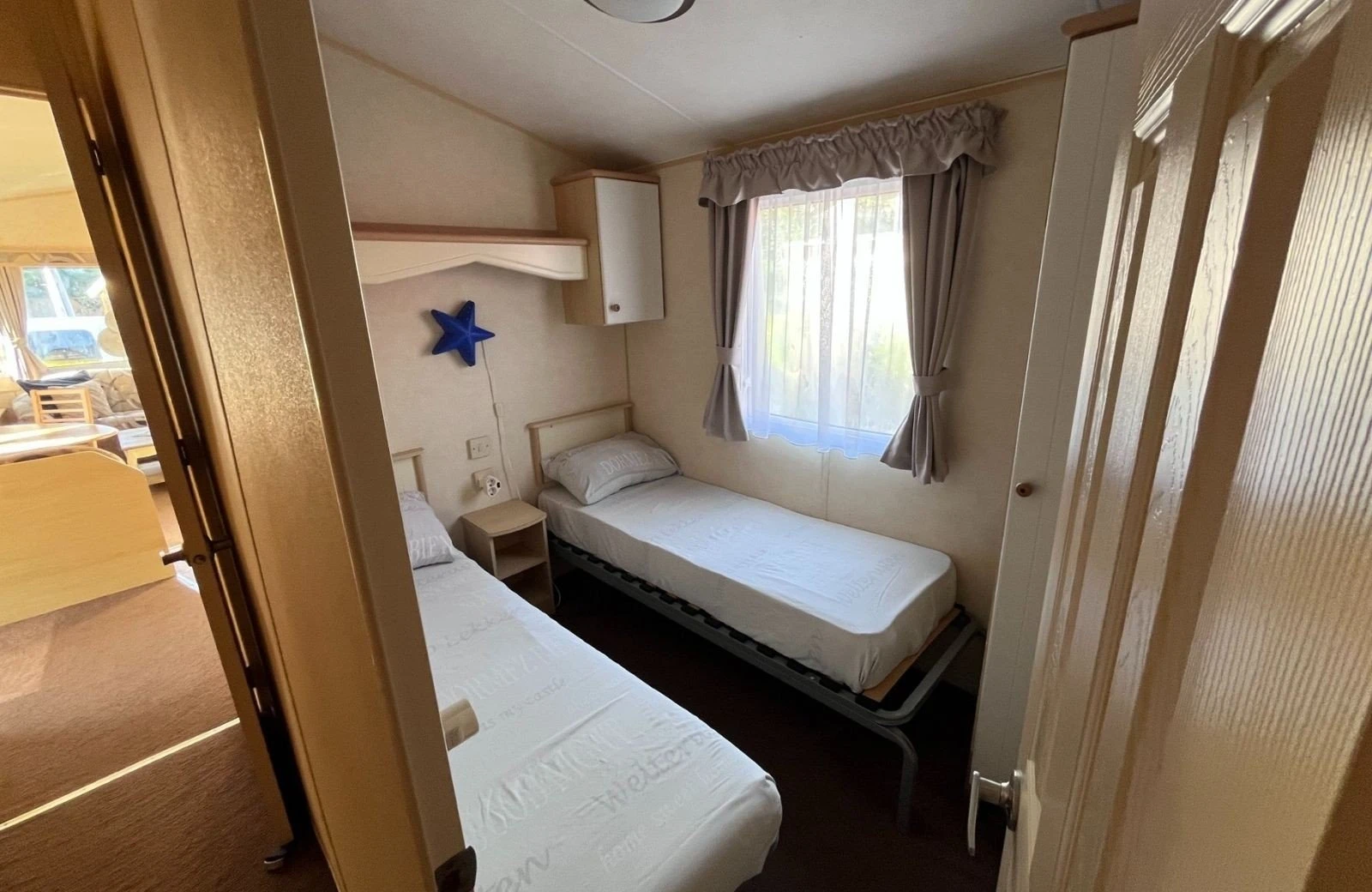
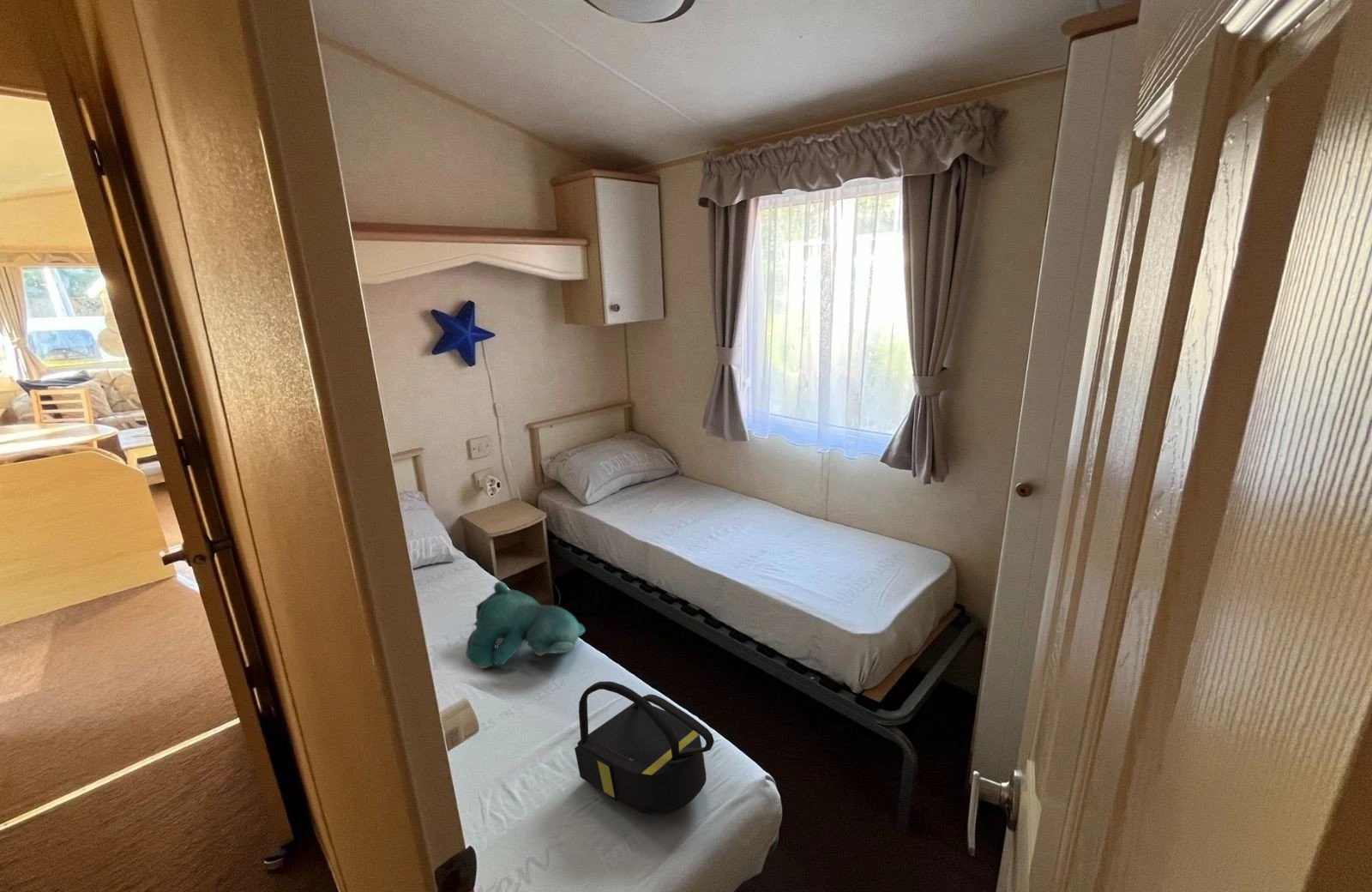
+ teddy bear (525, 621)
+ backpack (653, 739)
